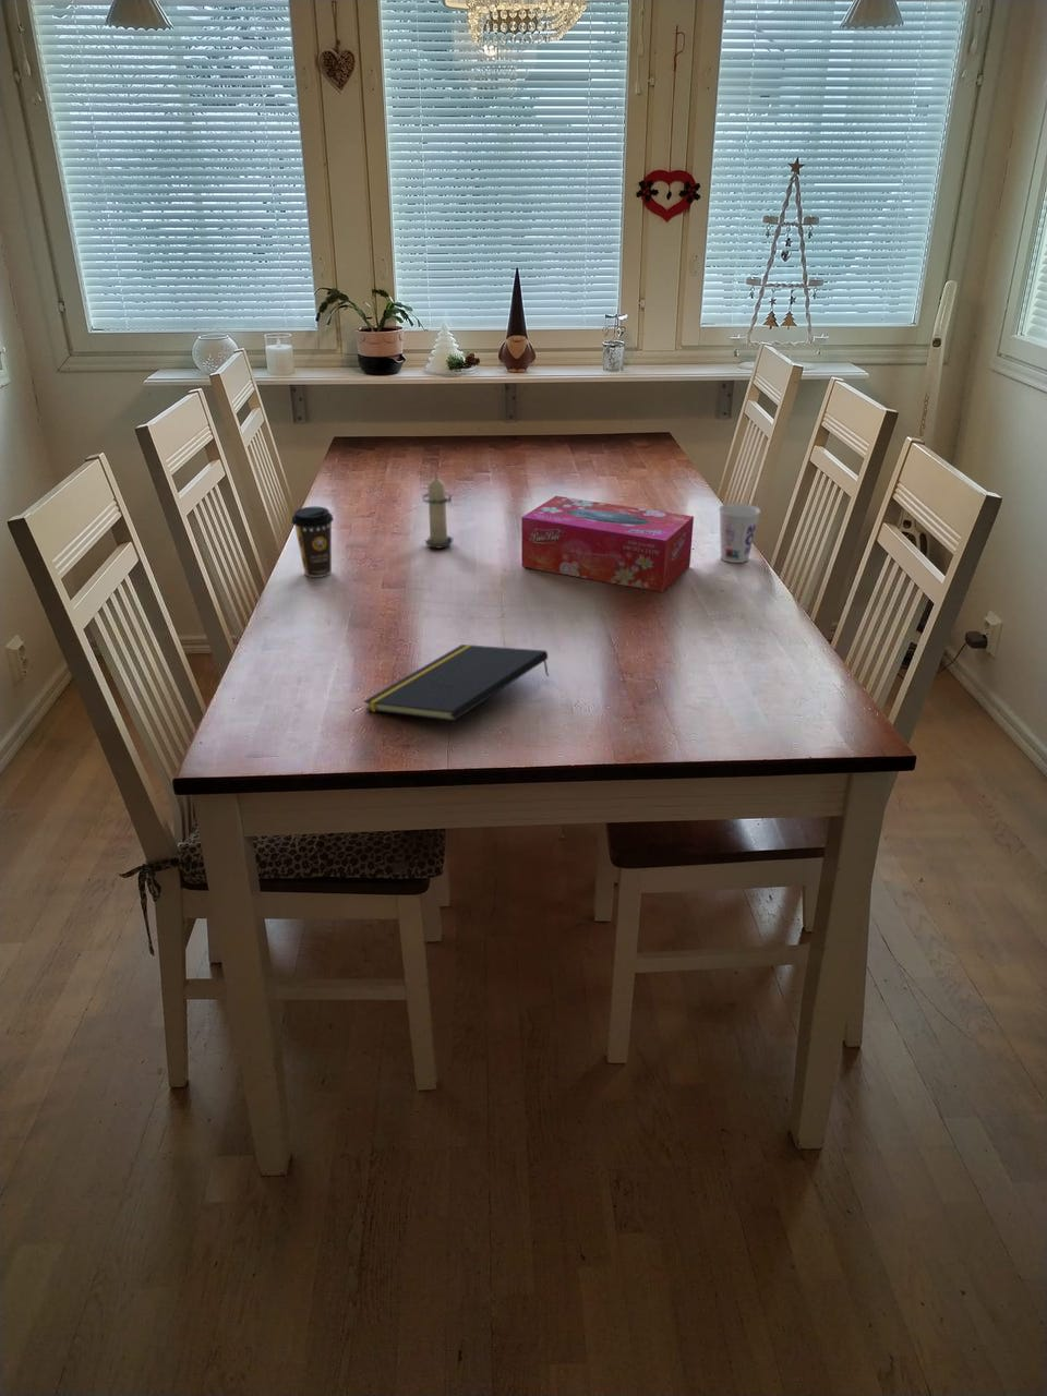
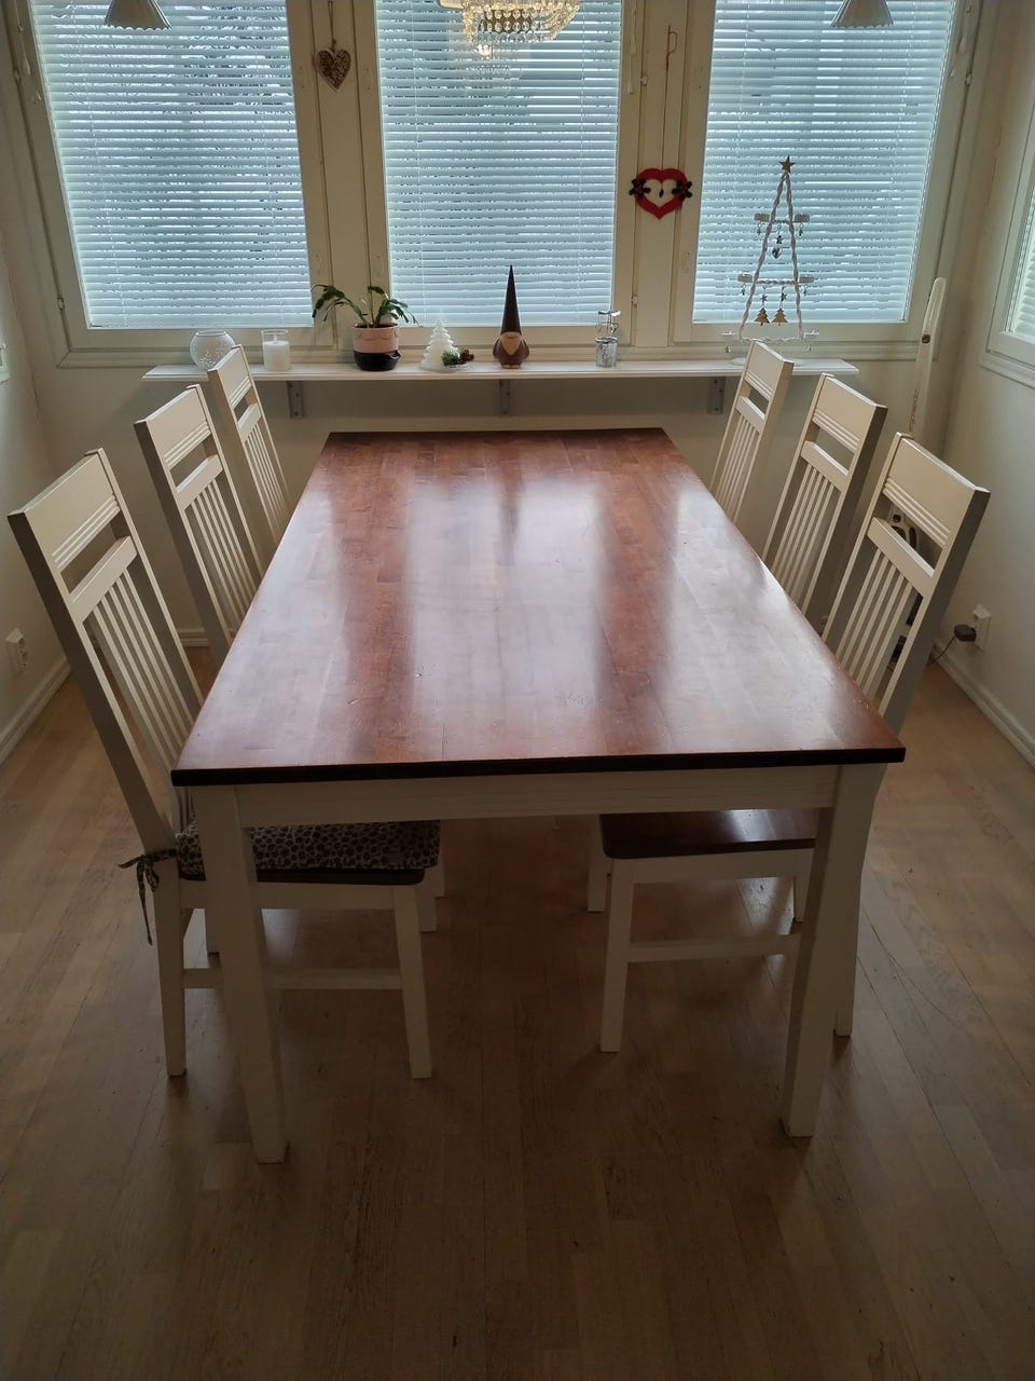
- notepad (458, 679)
- cup (736, 533)
- candle (438, 509)
- coffee cup (315, 542)
- tissue box (606, 541)
